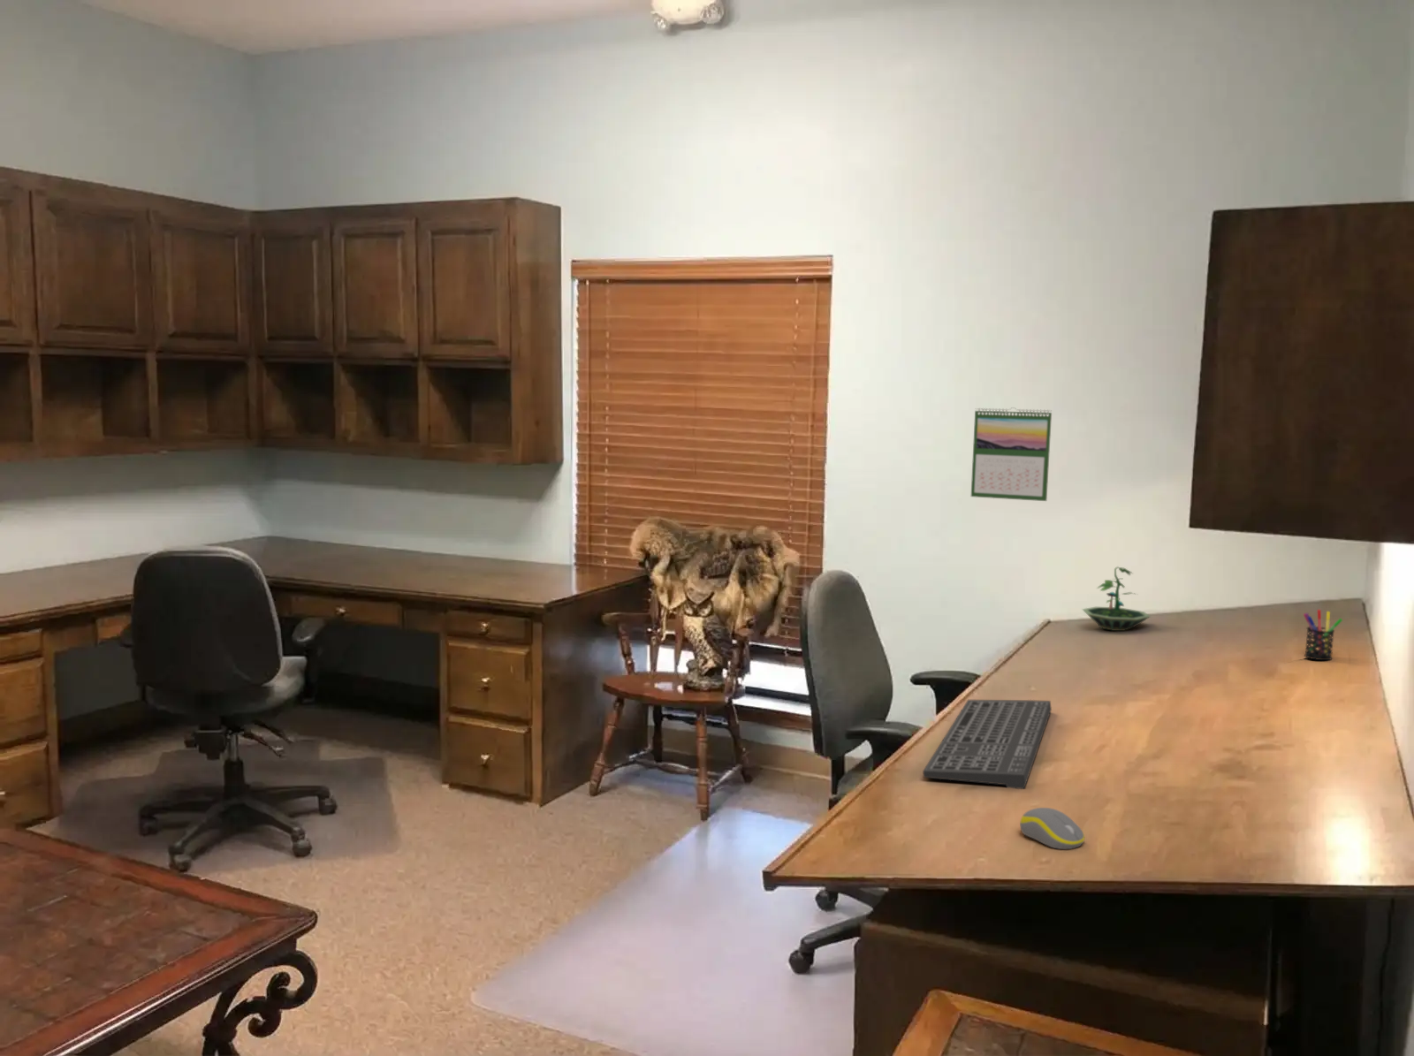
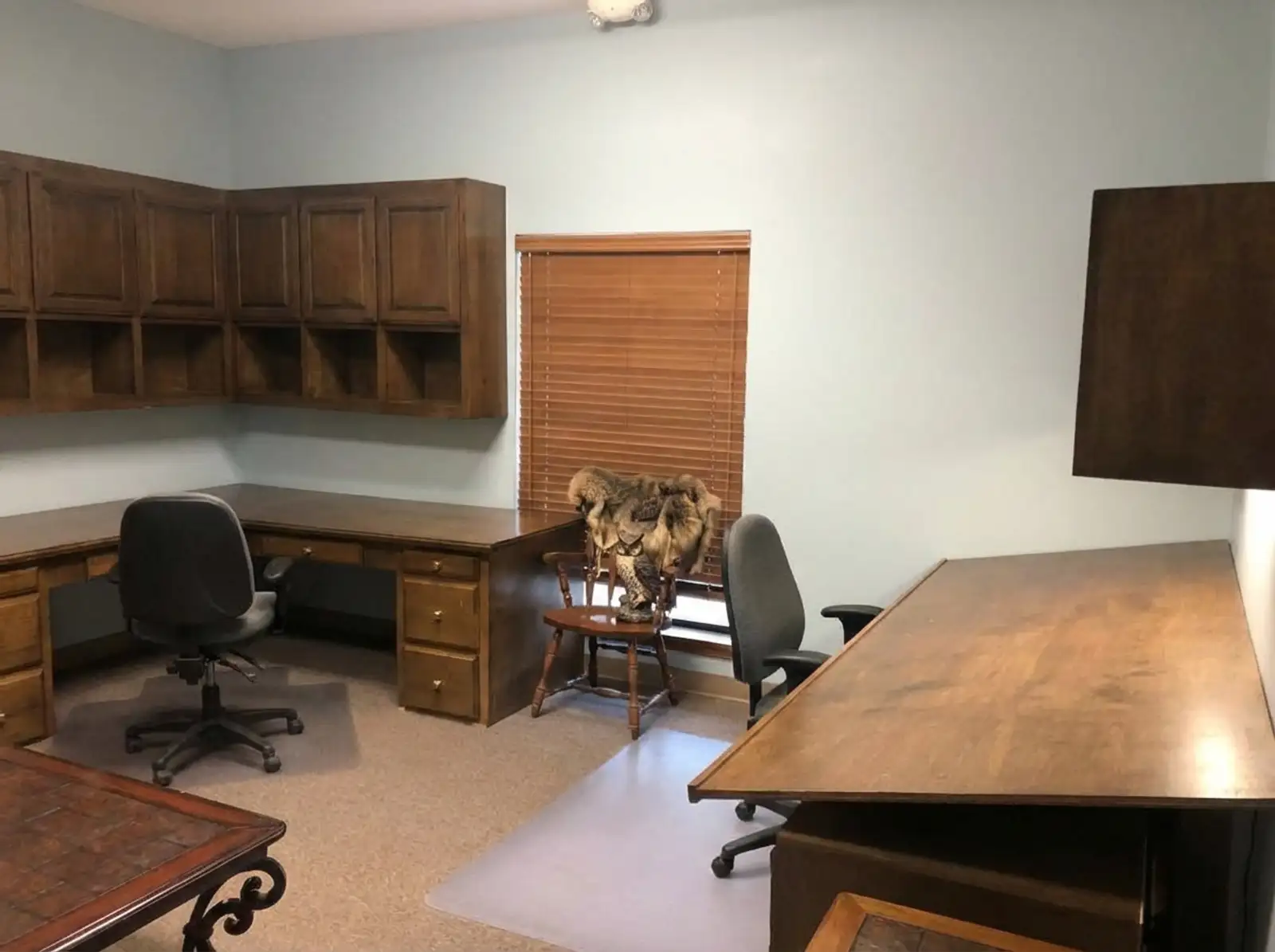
- terrarium (1117, 578)
- calendar (1010, 453)
- keyboard (993, 735)
- pen holder (1323, 632)
- computer mouse (1051, 824)
